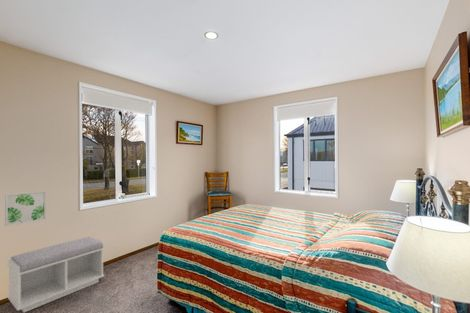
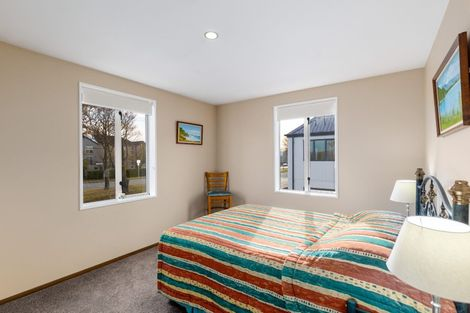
- bench (60, 269)
- wall art (26, 207)
